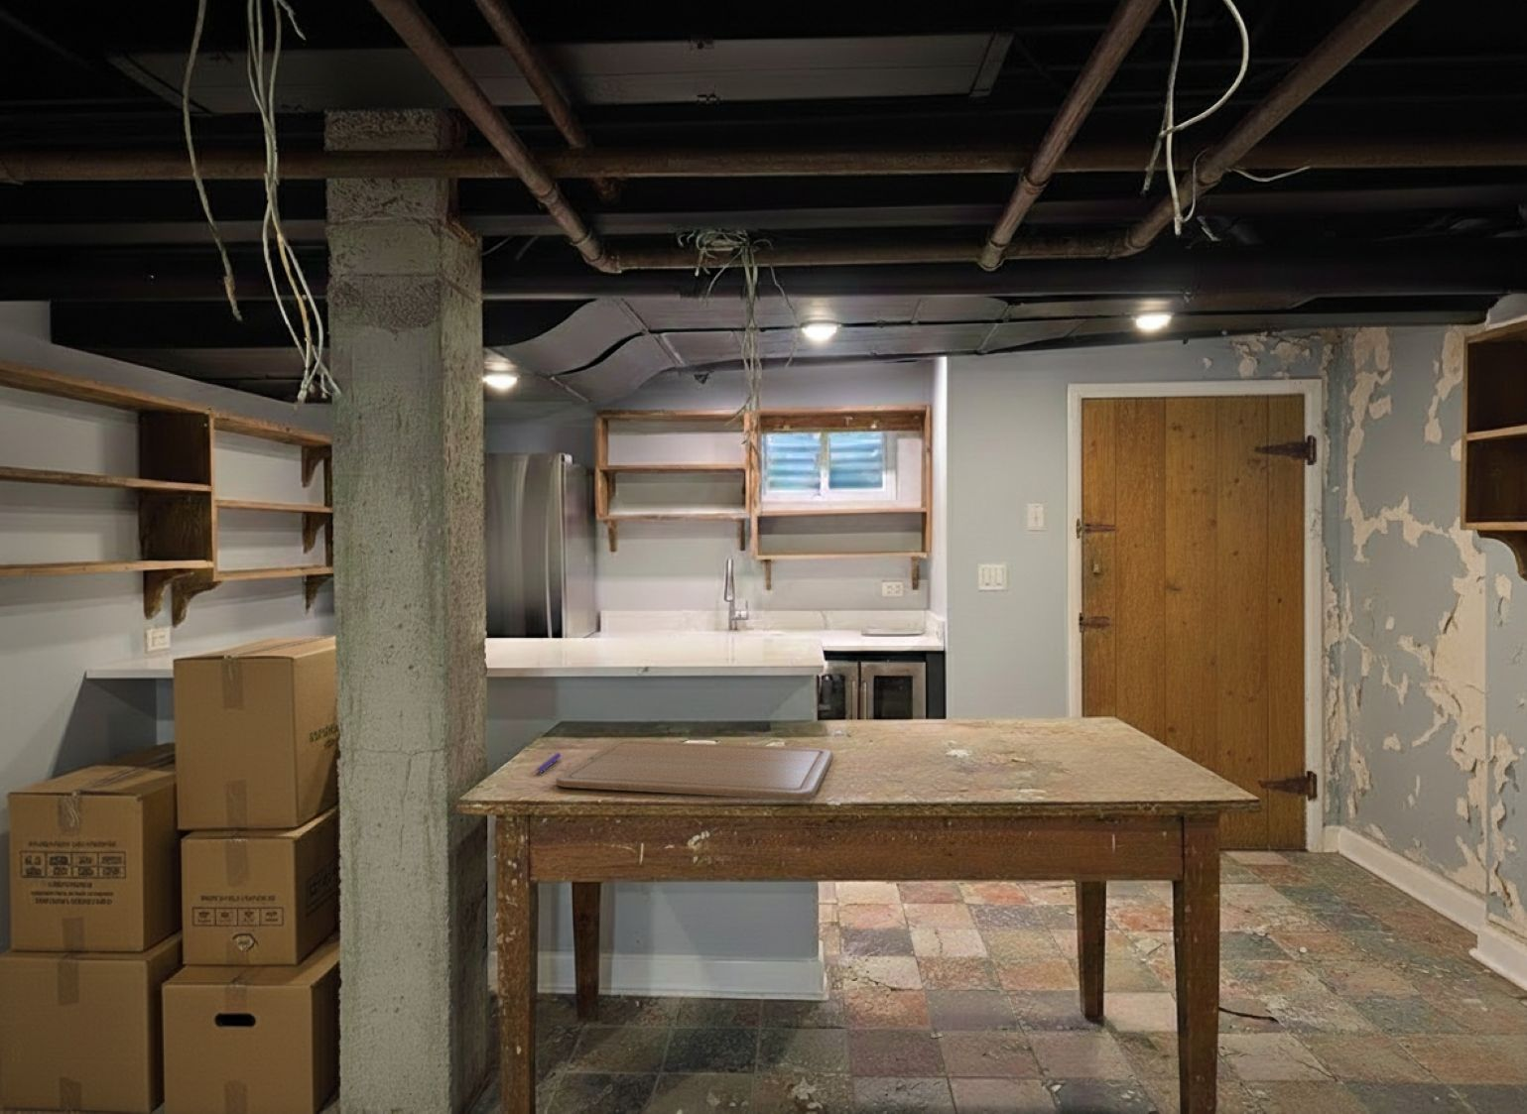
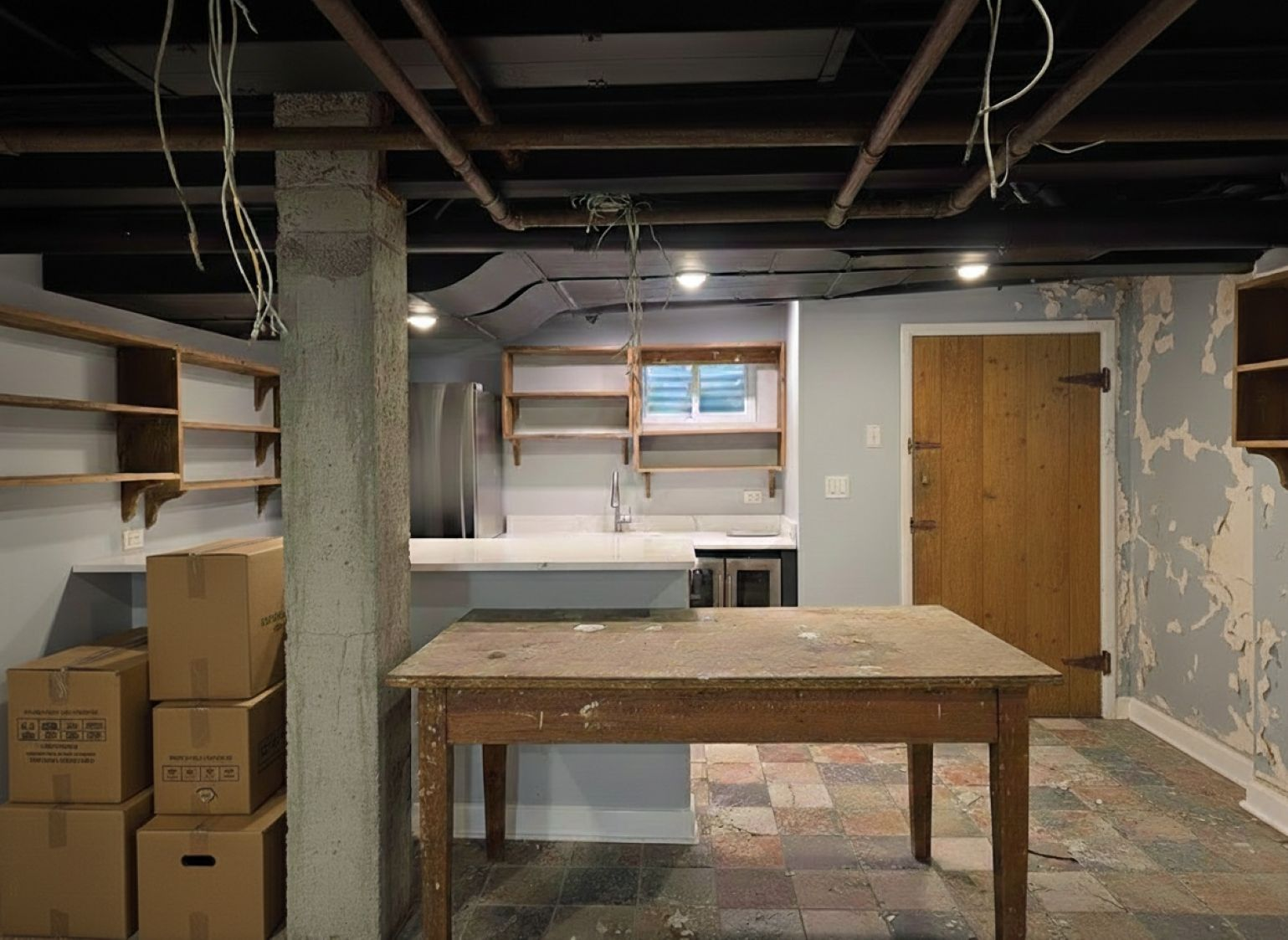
- chopping board (702, 766)
- pen (548, 763)
